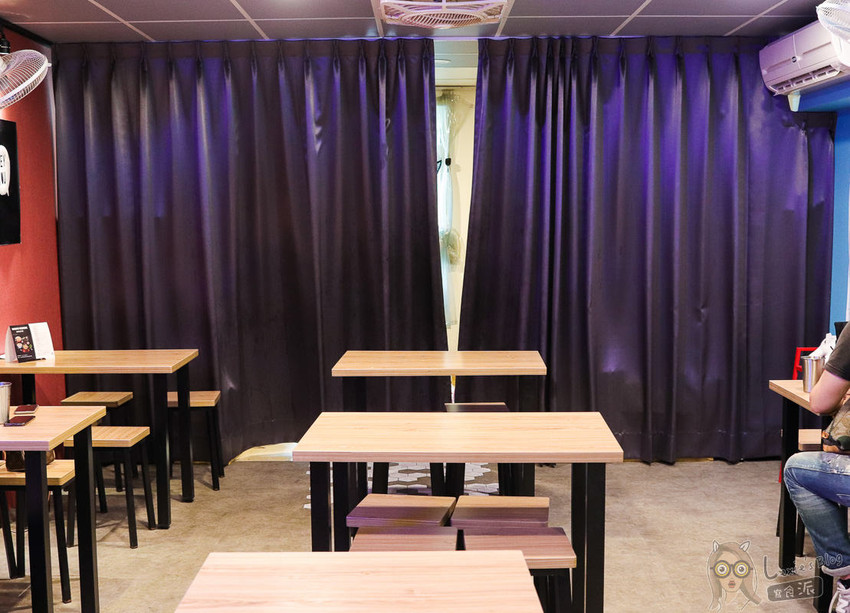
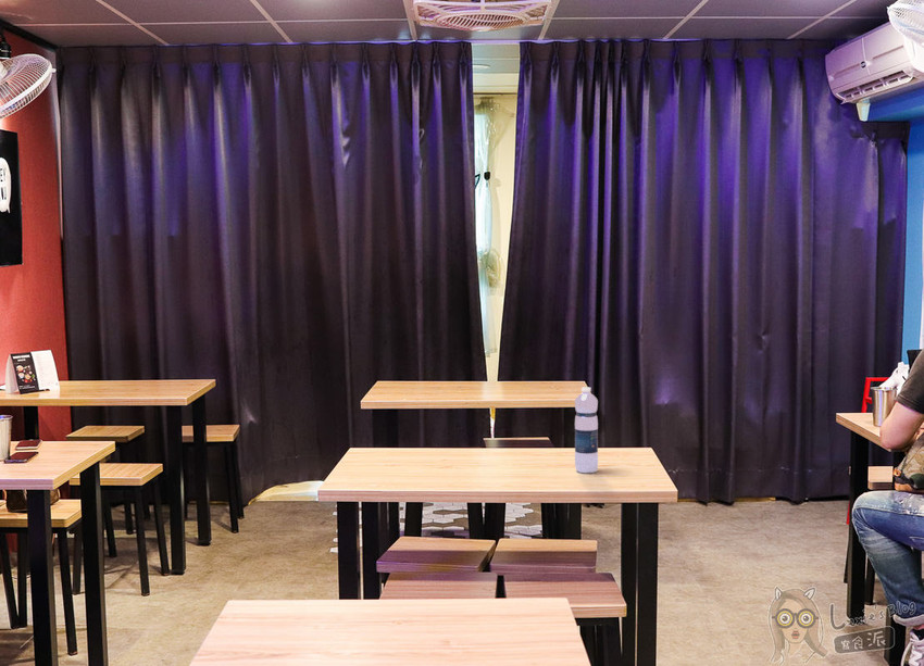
+ water bottle (586, 429)
